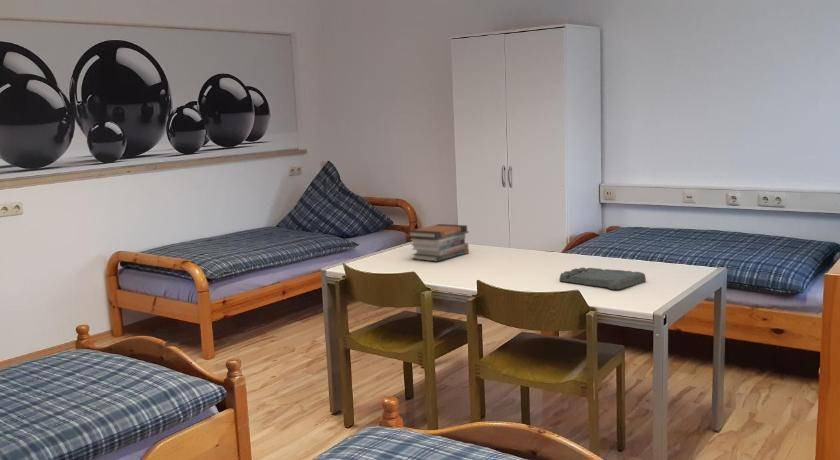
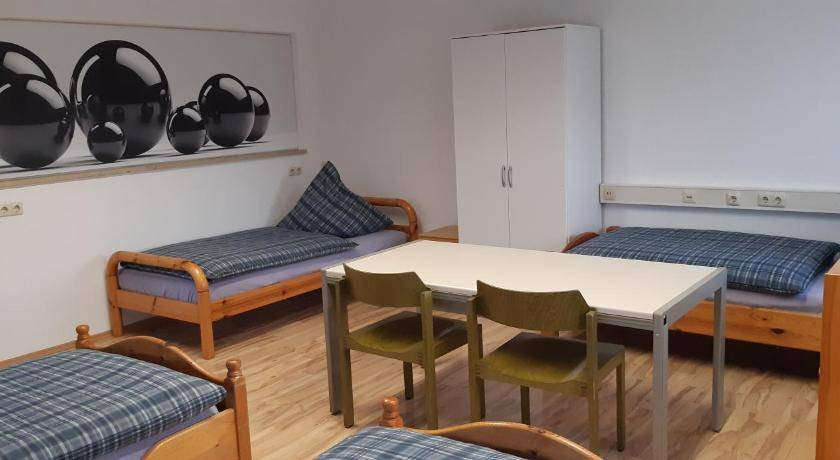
- book stack (438, 242)
- tablet (601, 276)
